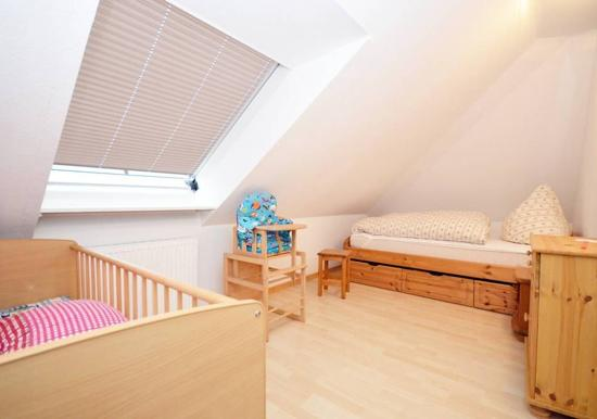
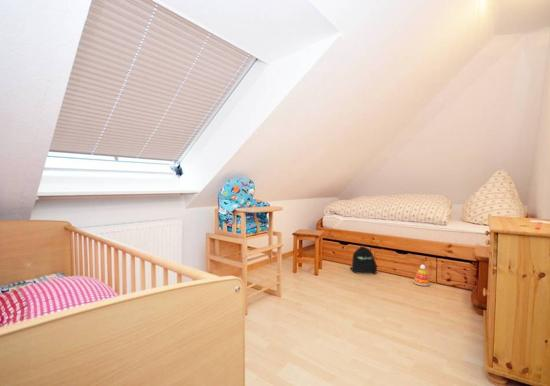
+ stacking toy (421, 274)
+ backpack (363, 258)
